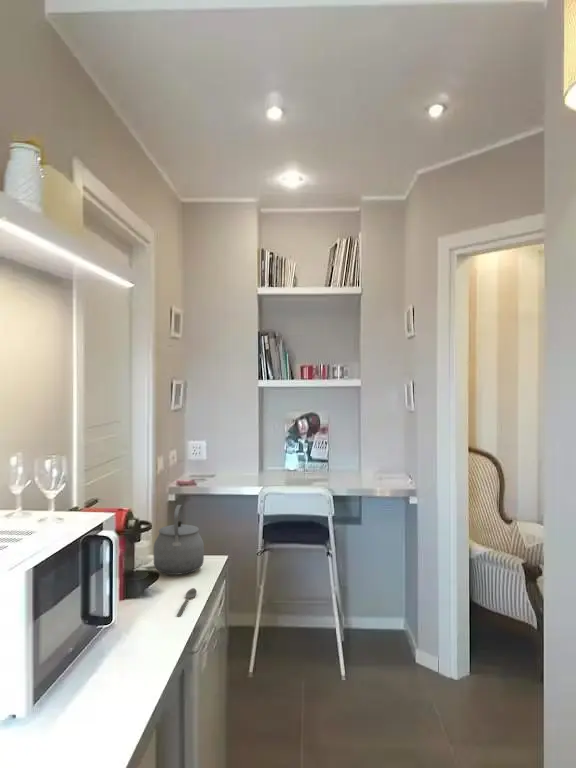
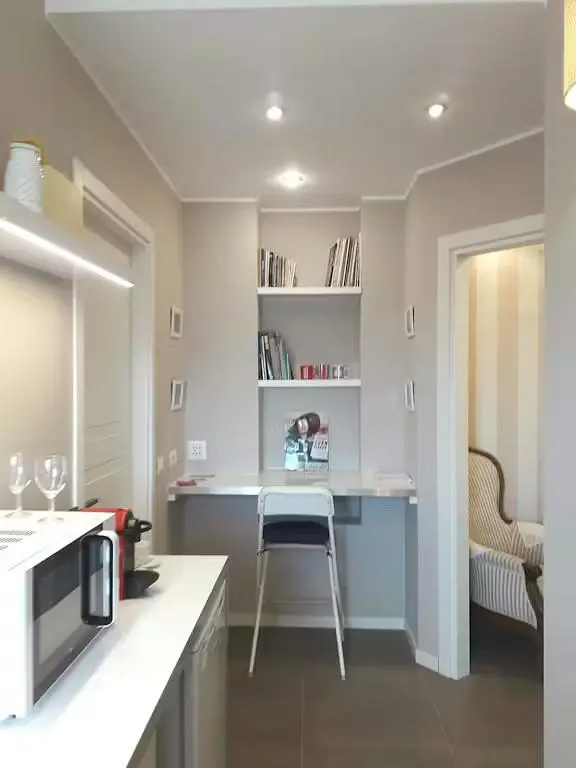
- tea kettle (179, 536)
- spoon (186, 601)
